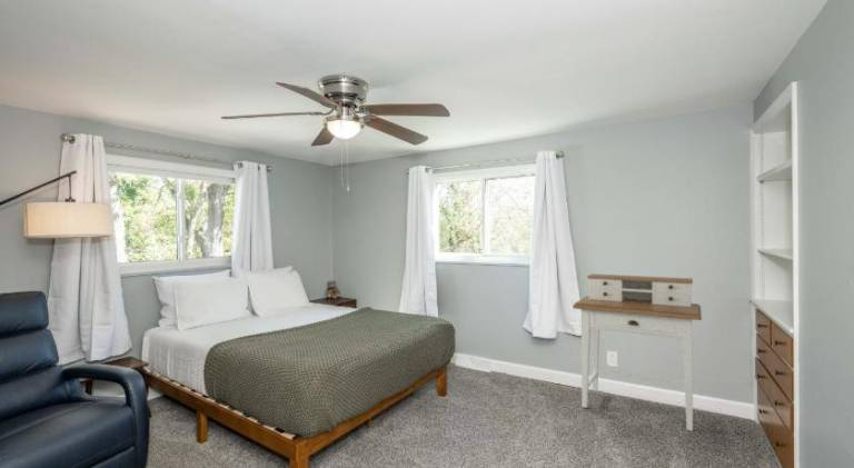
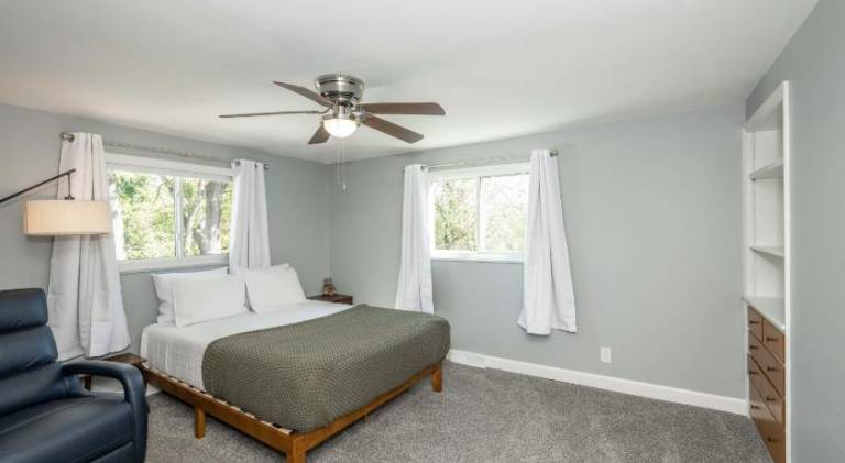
- desk (637, 333)
